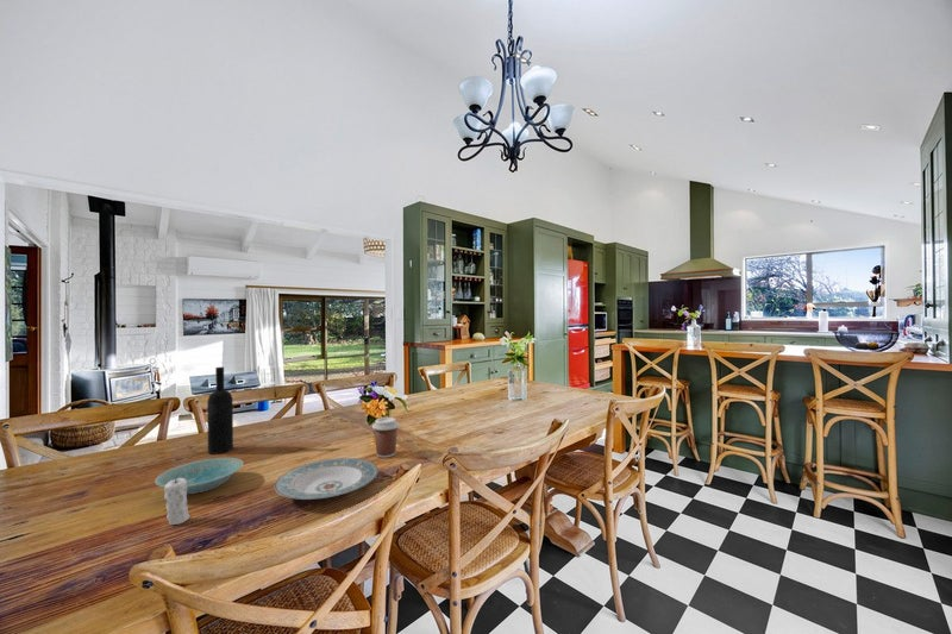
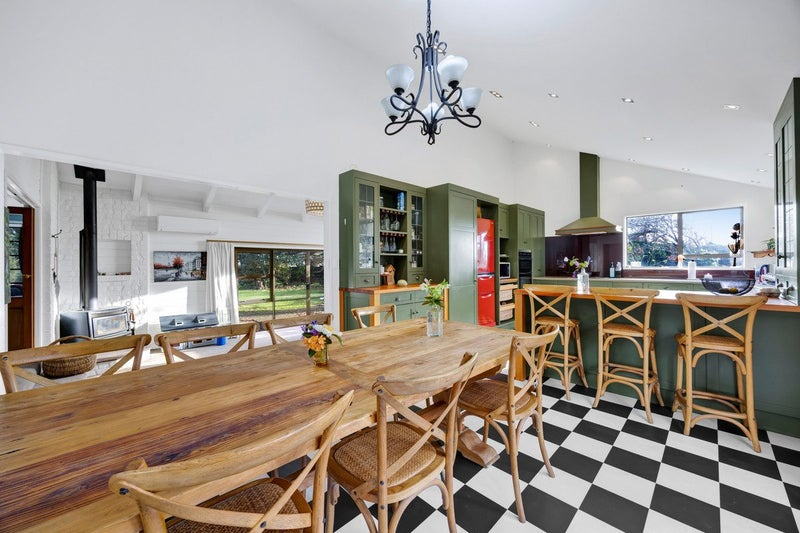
- coffee cup (386, 437)
- bowl (201, 478)
- plate (328, 481)
- wine bottle (220, 408)
- candle (176, 496)
